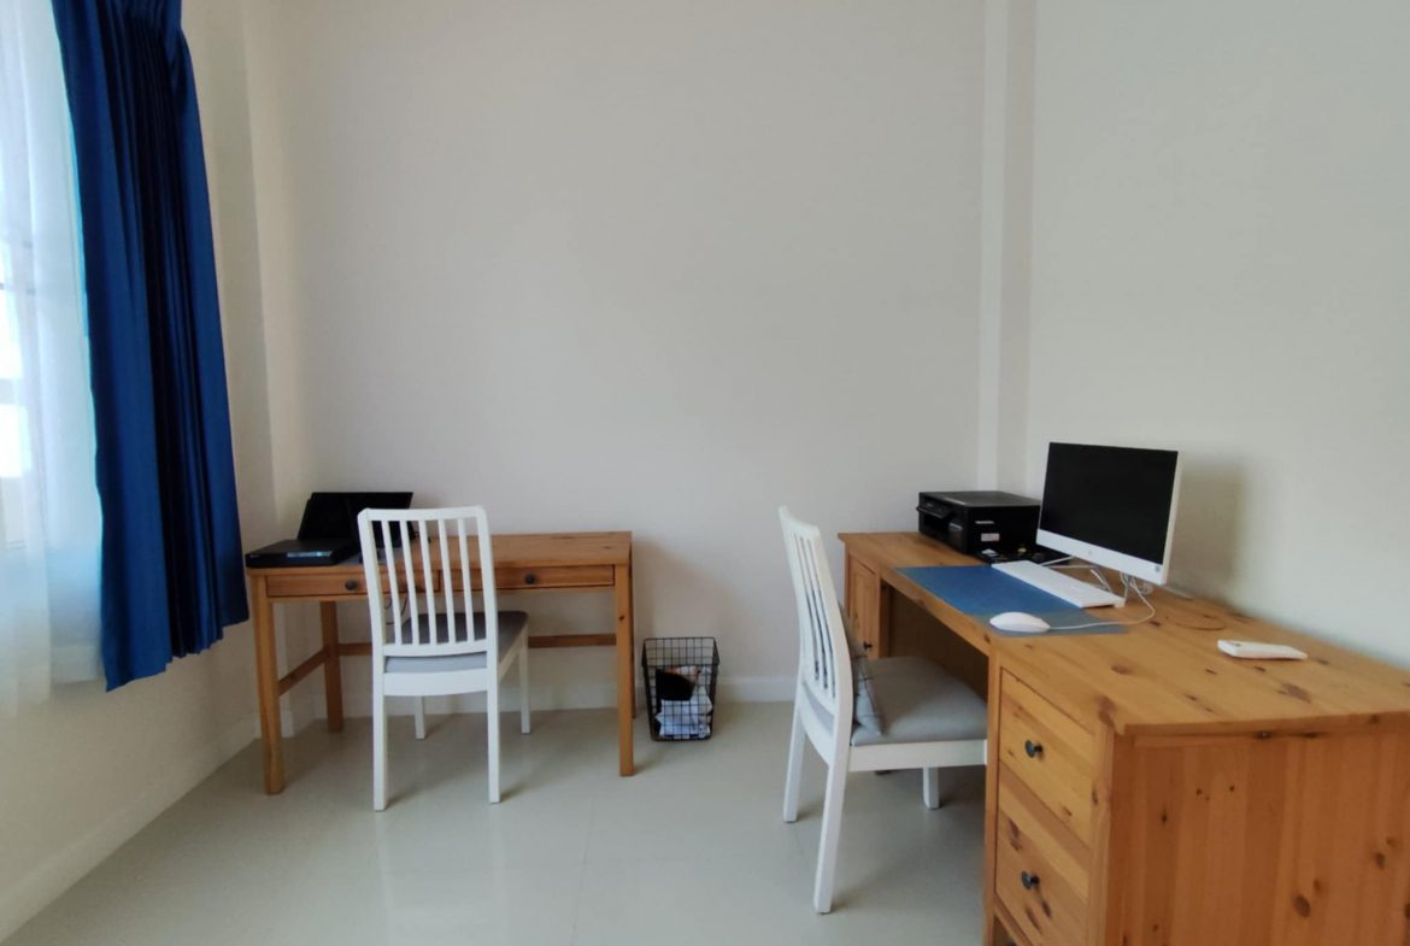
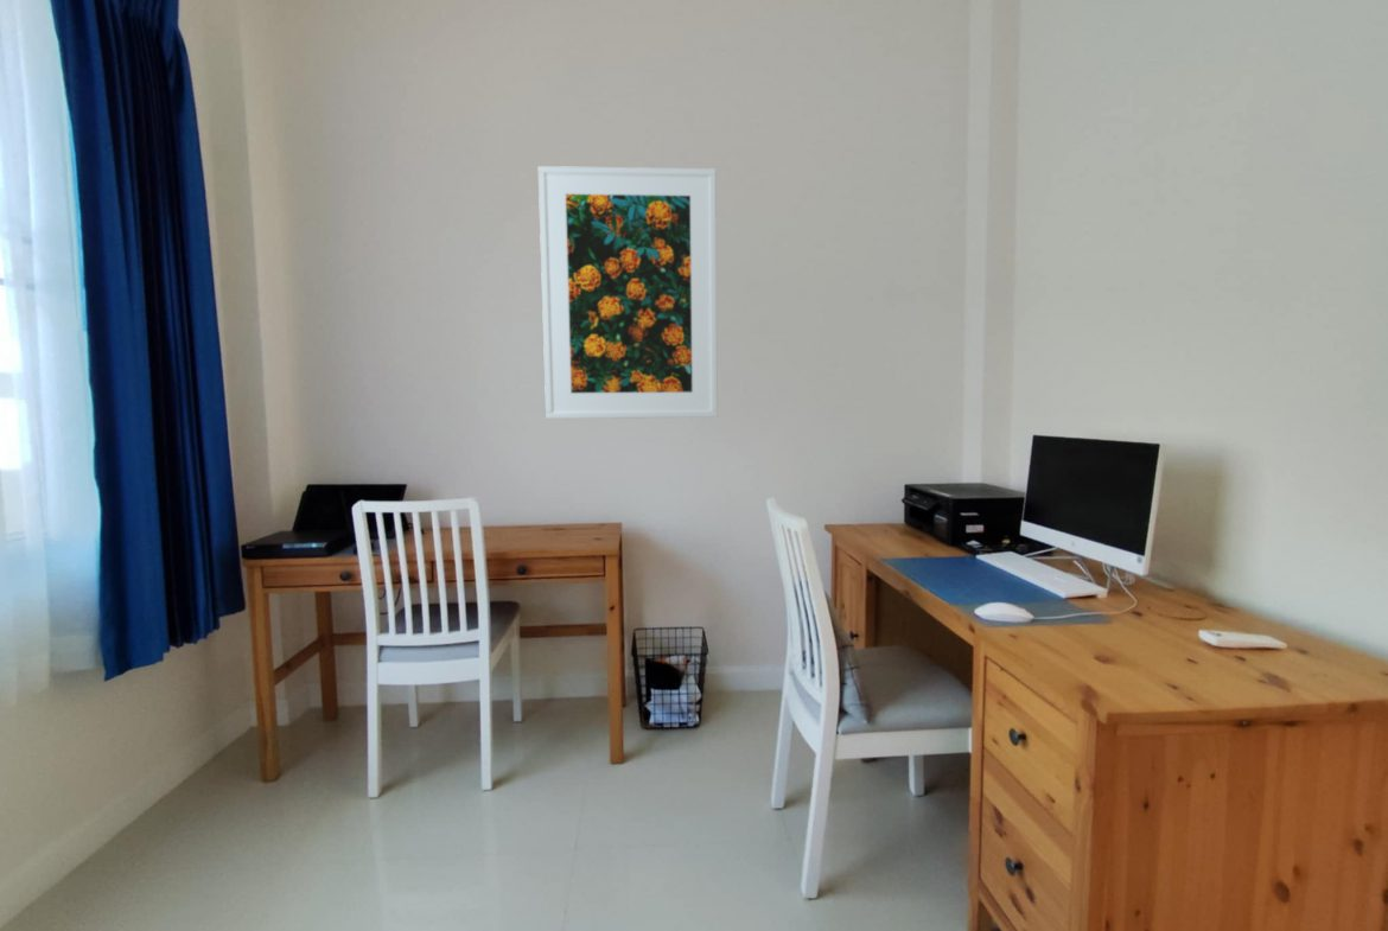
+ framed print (630, 295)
